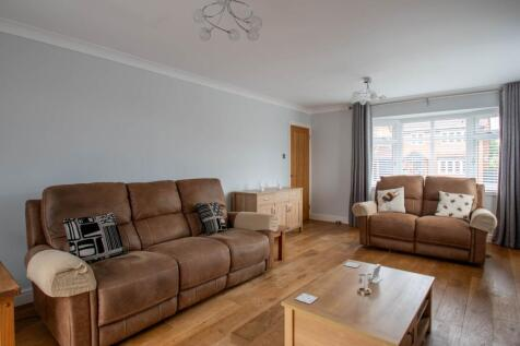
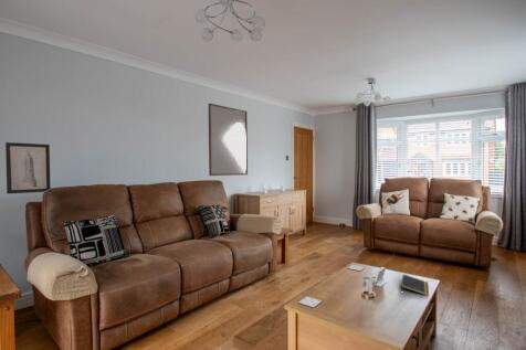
+ home mirror (229, 141)
+ notepad (414, 284)
+ wall art (29, 168)
